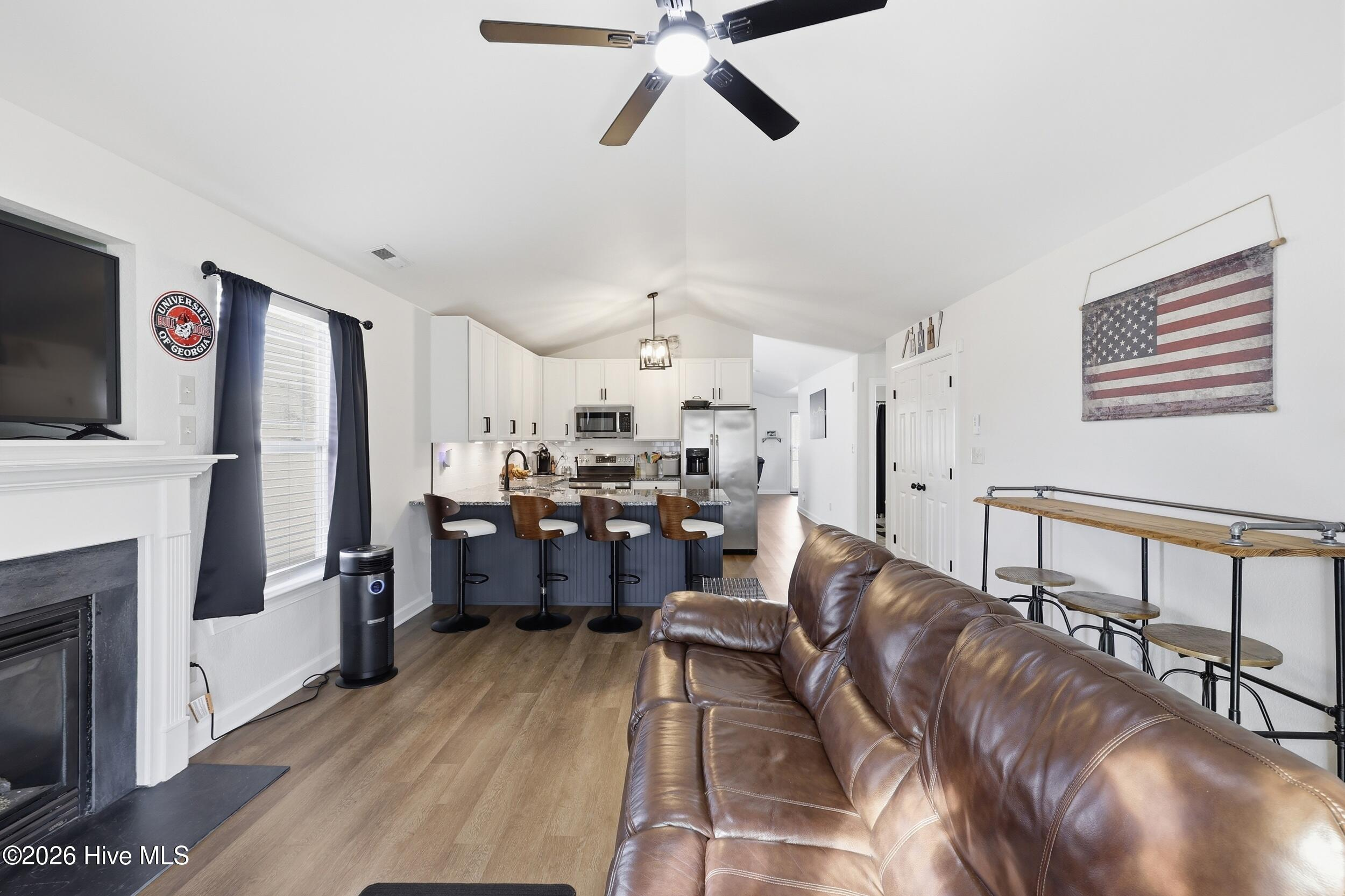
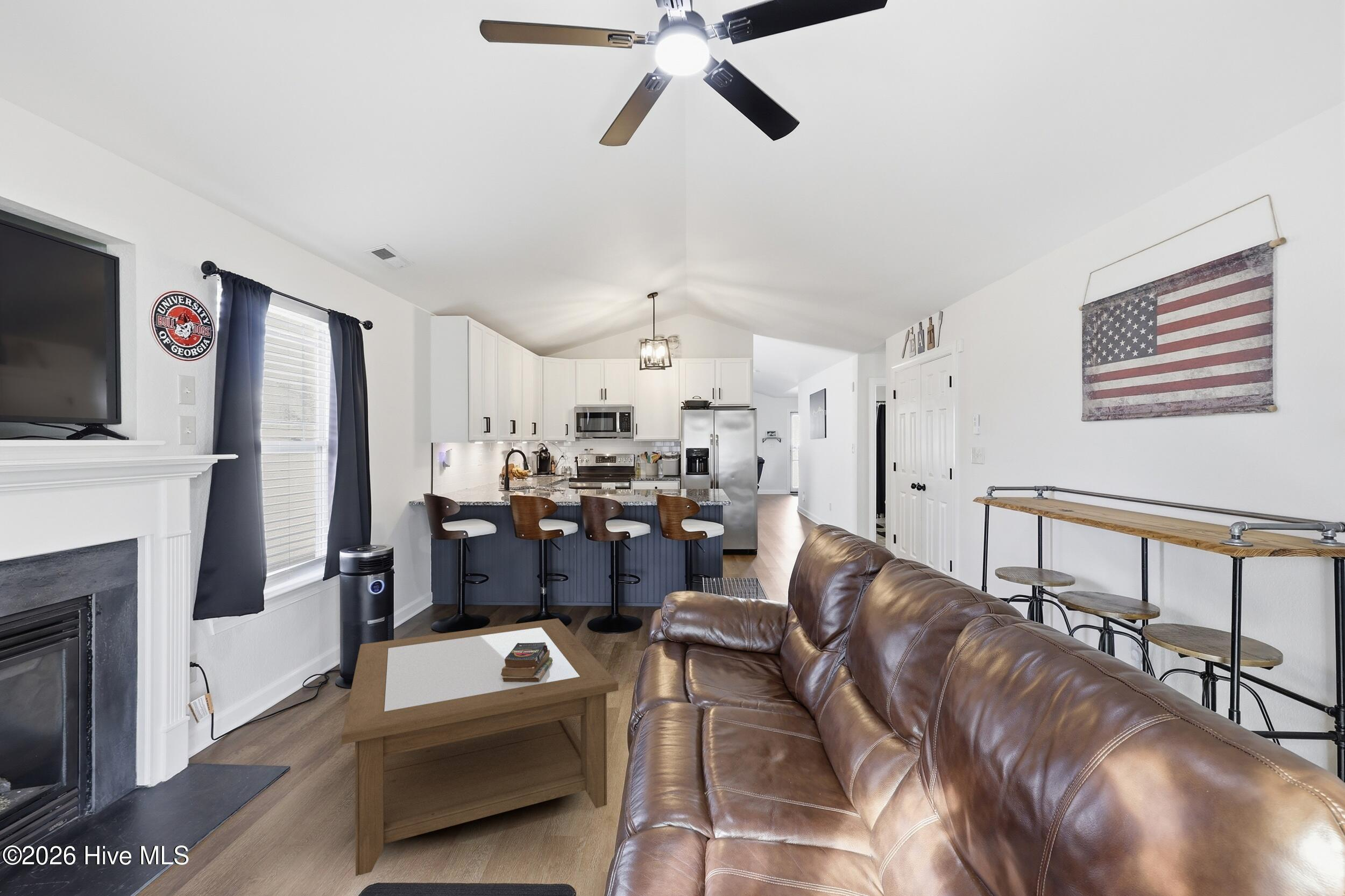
+ books (528, 660)
+ coffee table (478, 718)
